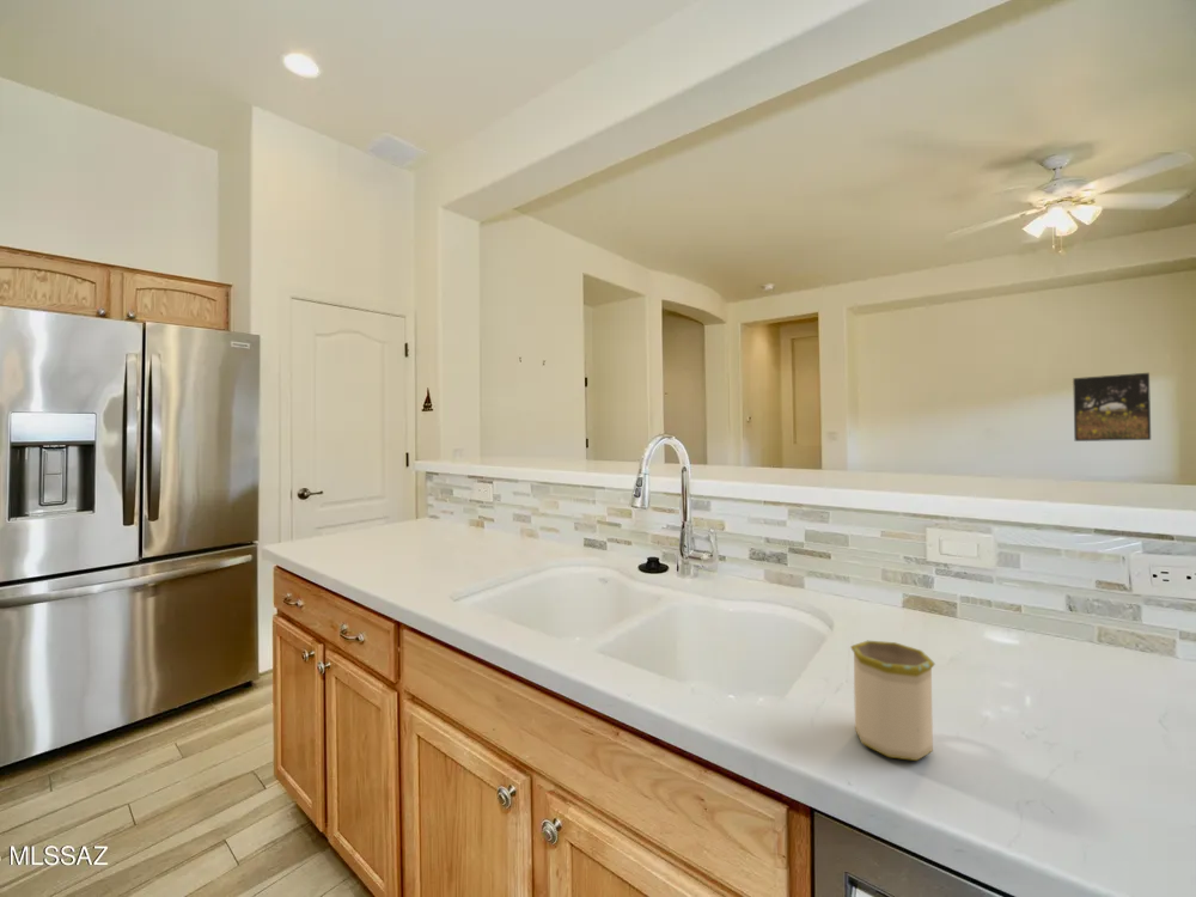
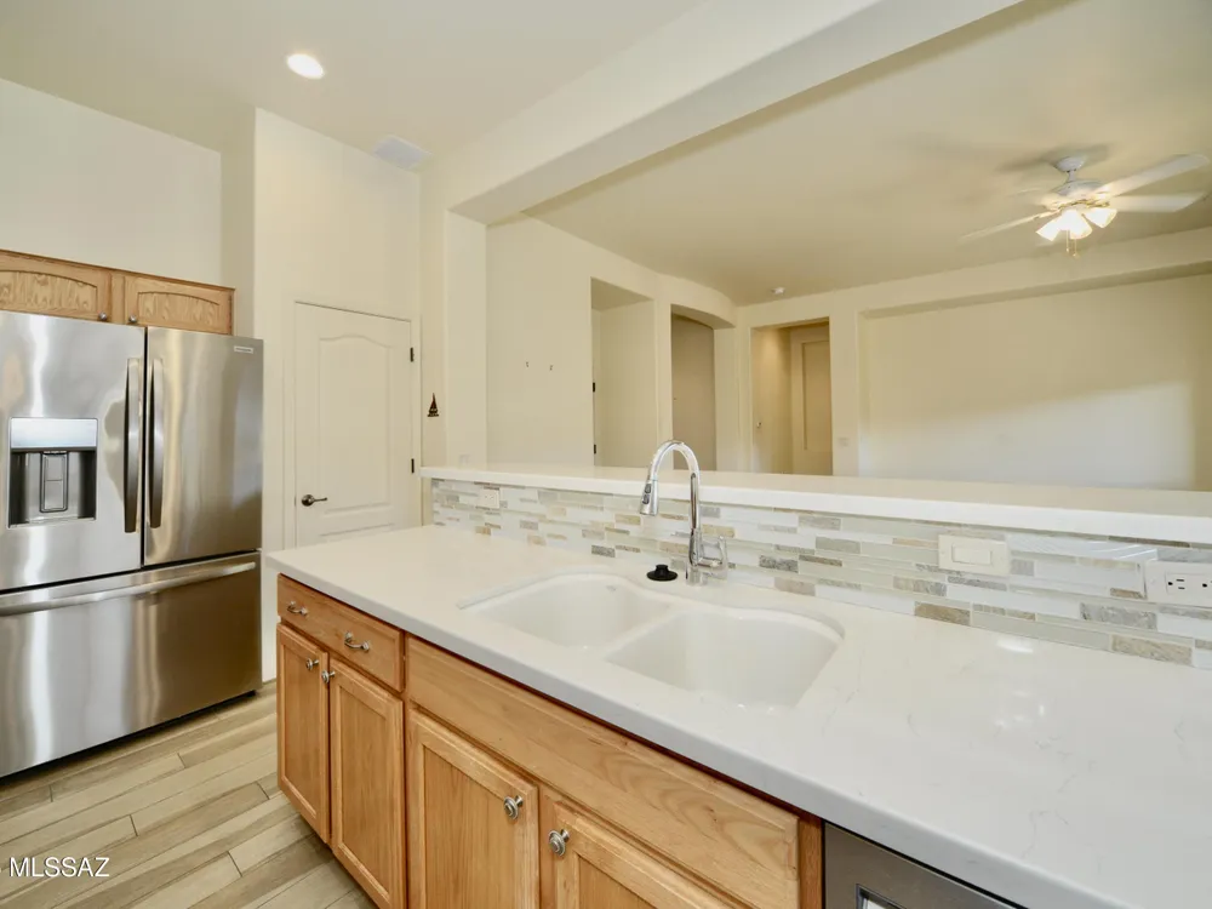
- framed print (1110, 408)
- mug (892, 691)
